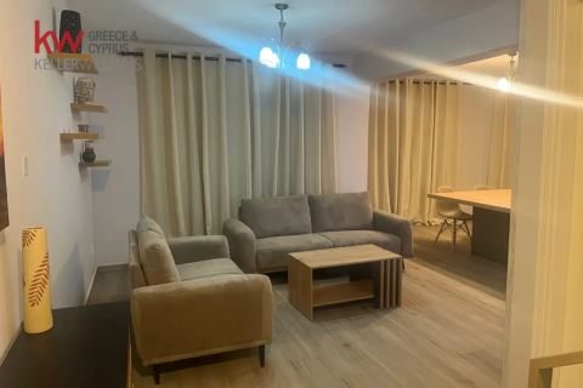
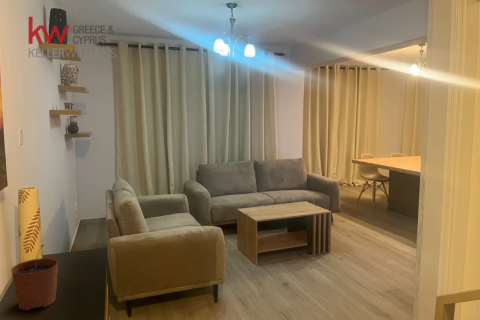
+ plant pot (35, 274)
